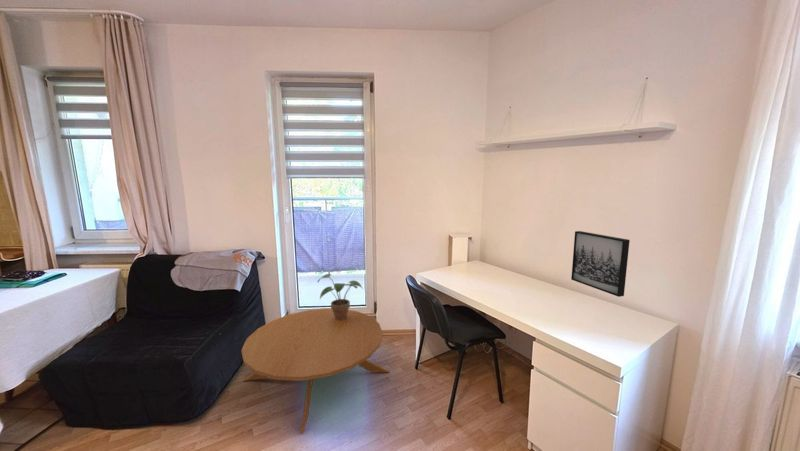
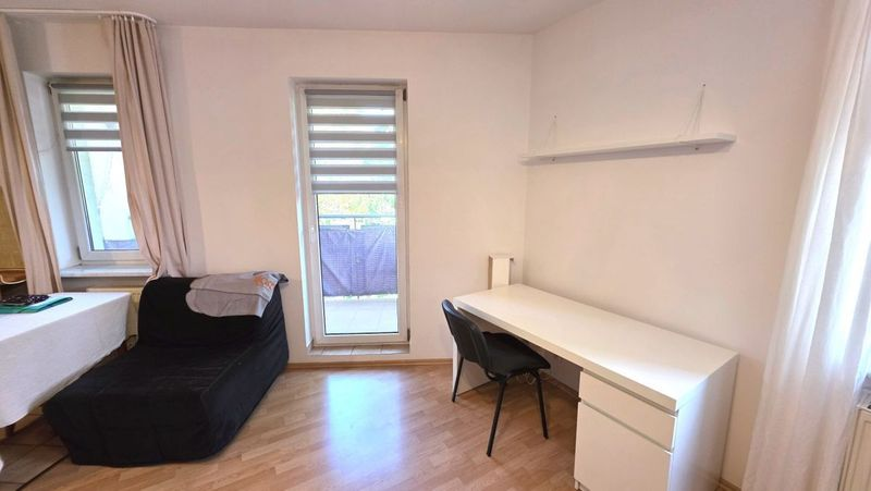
- coffee table (317, 355)
- wall art (597, 261)
- potted plant (340, 297)
